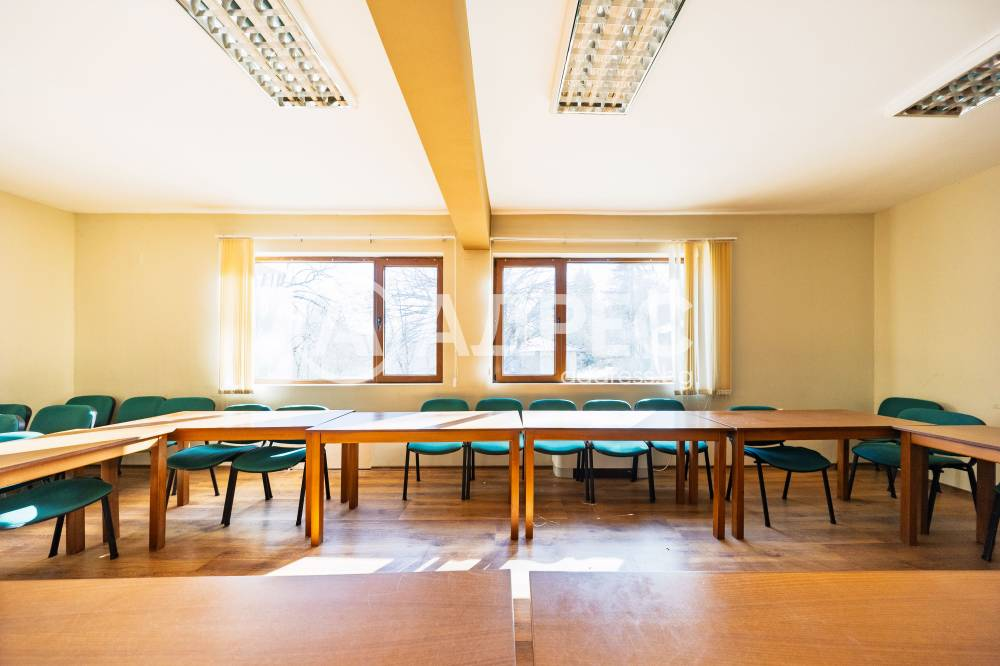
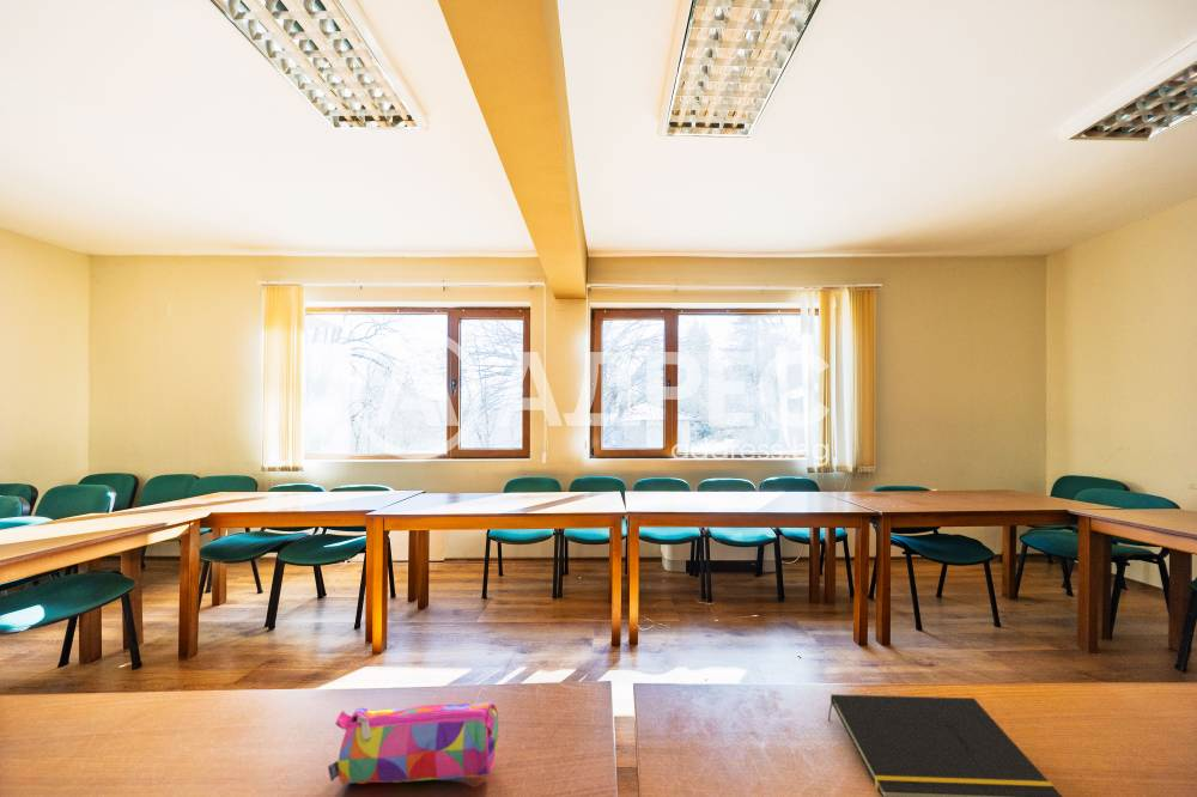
+ notepad (932, 743)
+ pencil case (419, 741)
